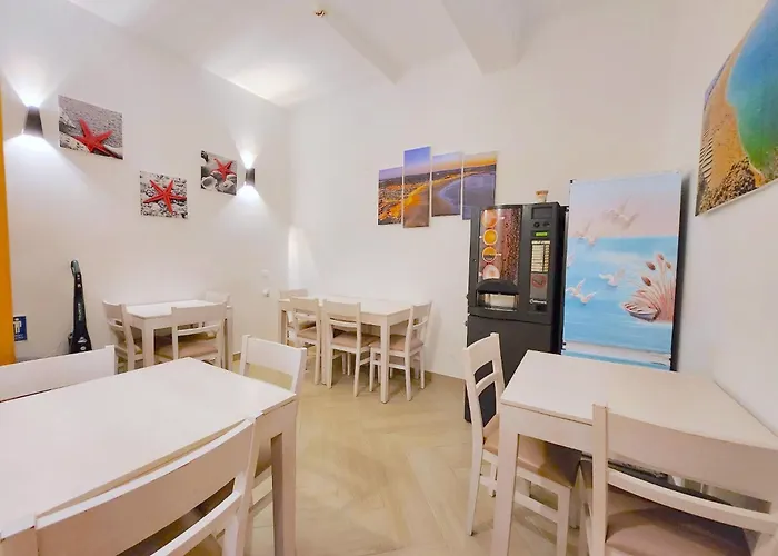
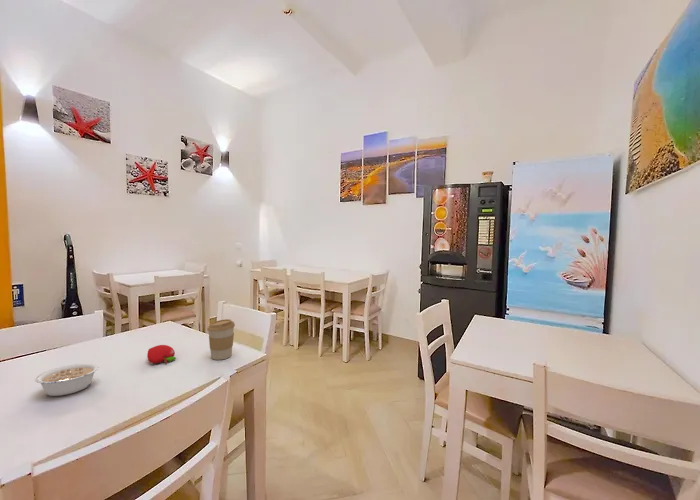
+ fruit (161, 353)
+ coffee cup (221, 338)
+ legume (71, 378)
